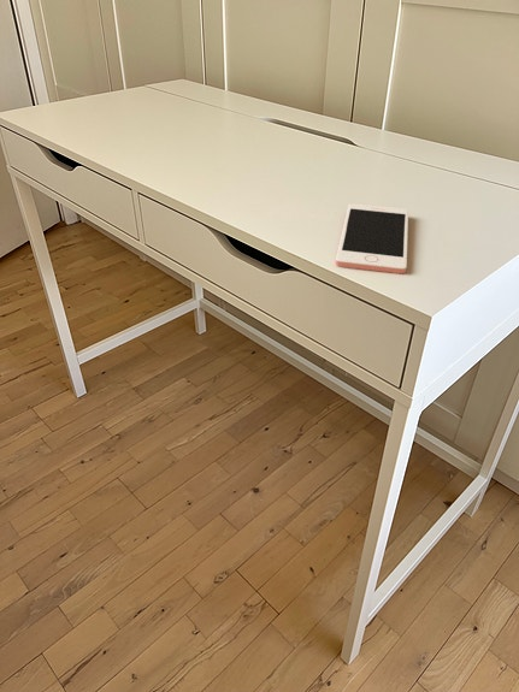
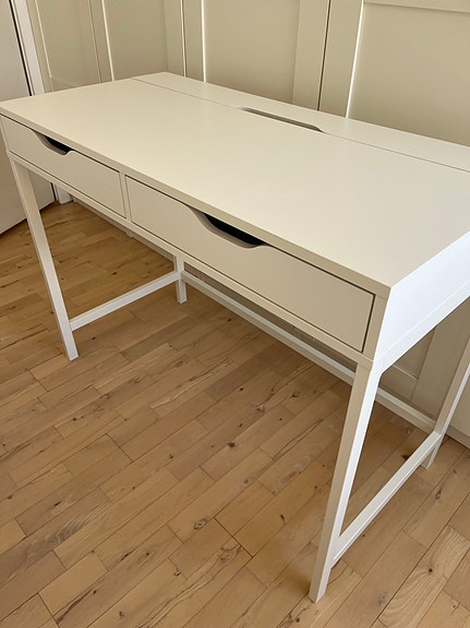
- cell phone (374, 235)
